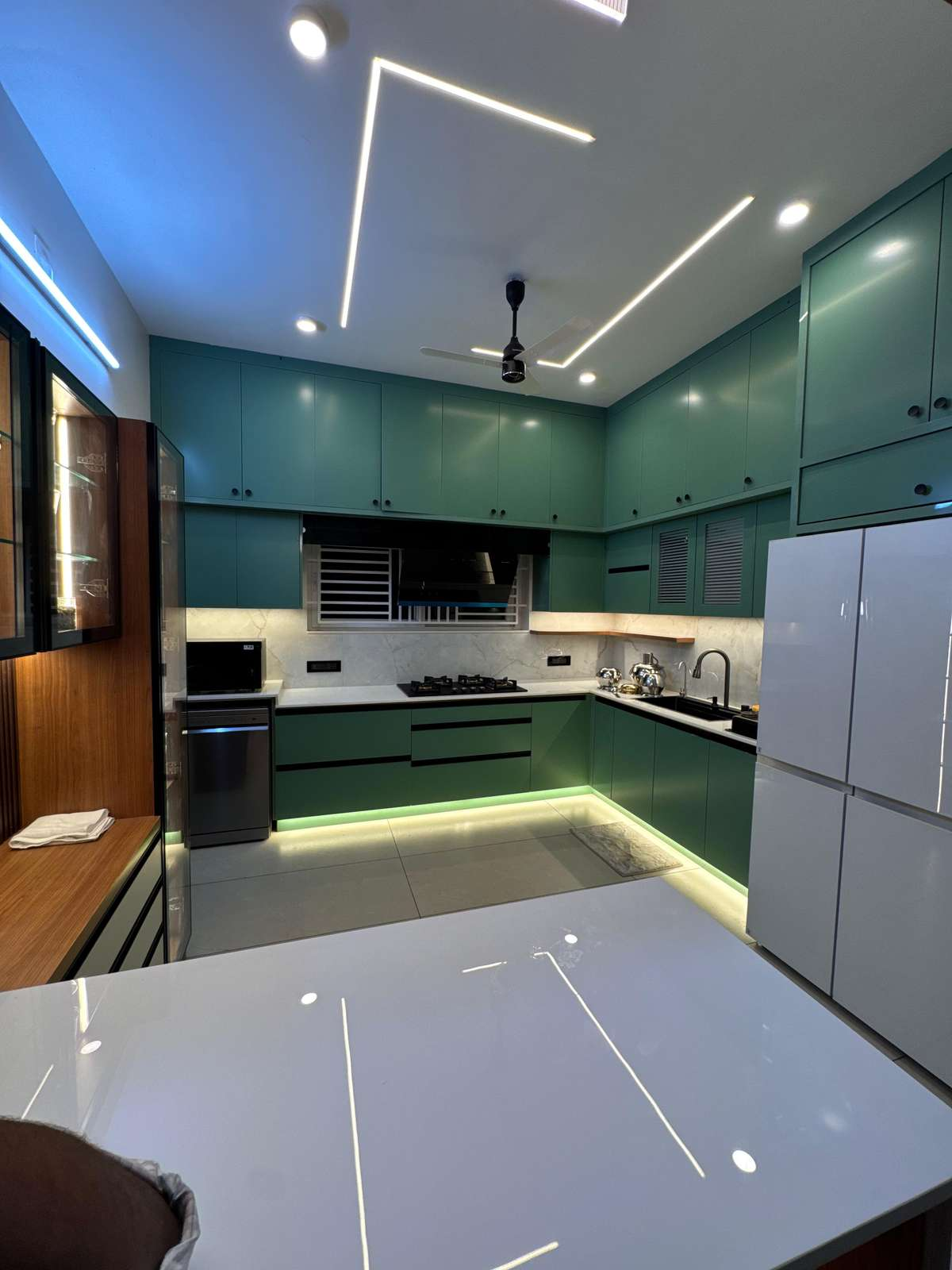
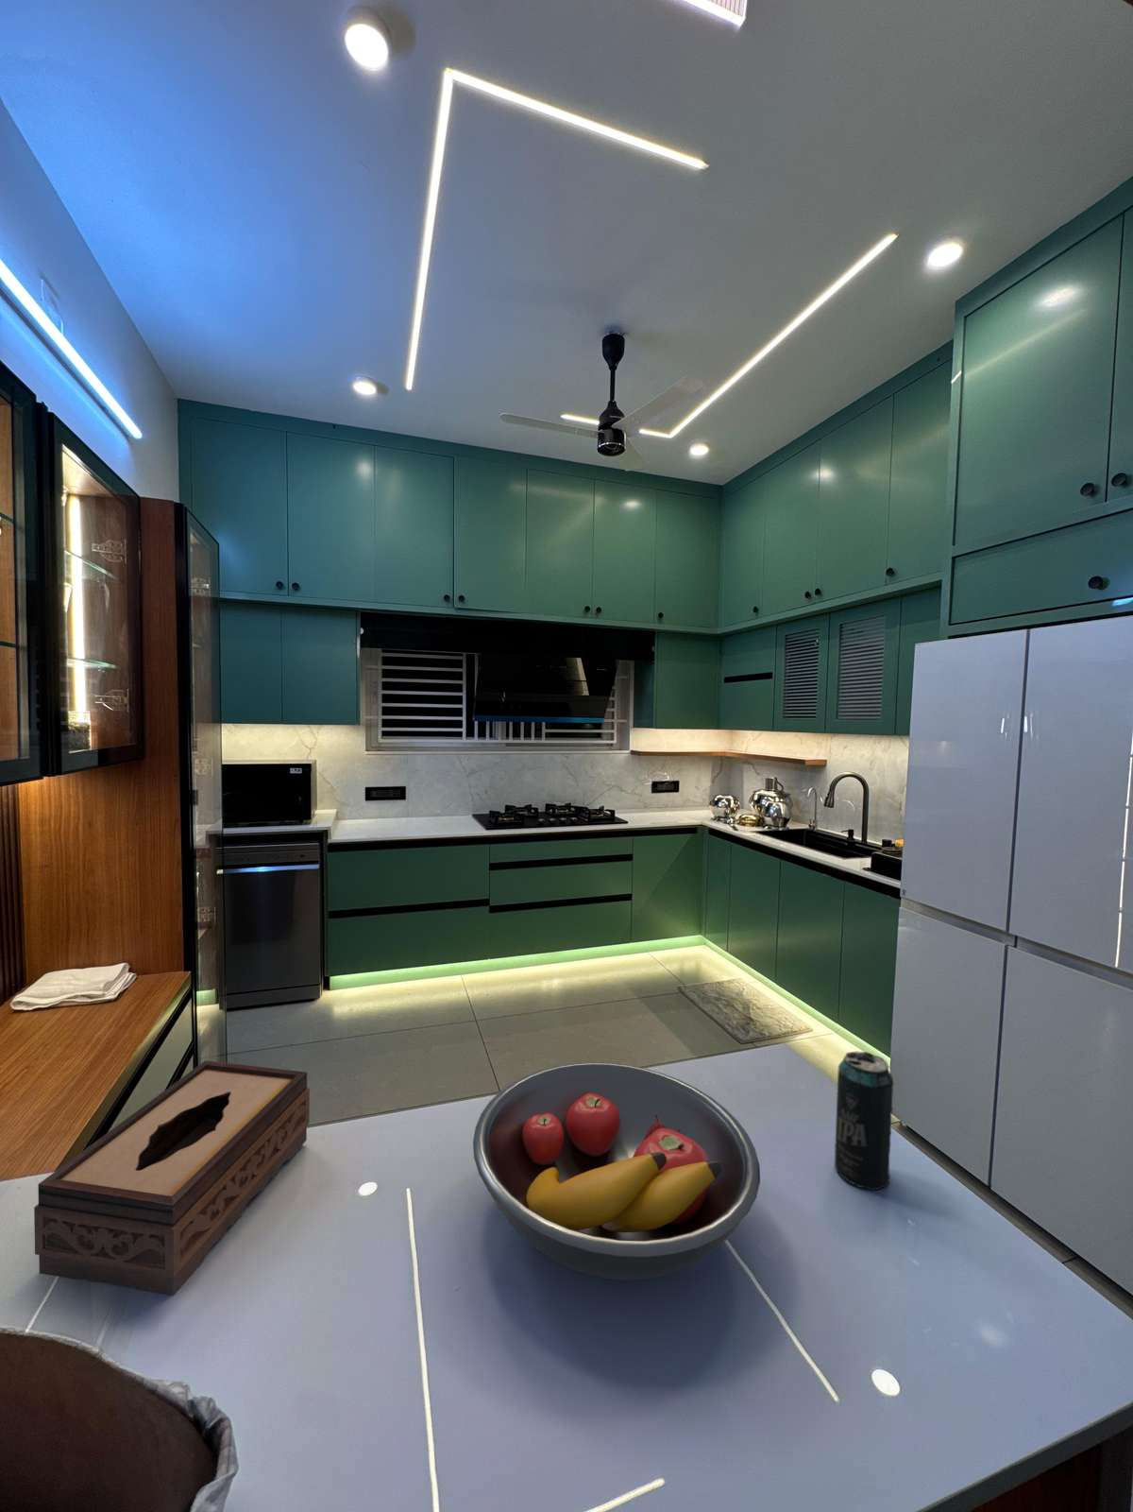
+ beverage can (863, 1116)
+ fruit bowl (612, 1163)
+ tissue box (192, 1158)
